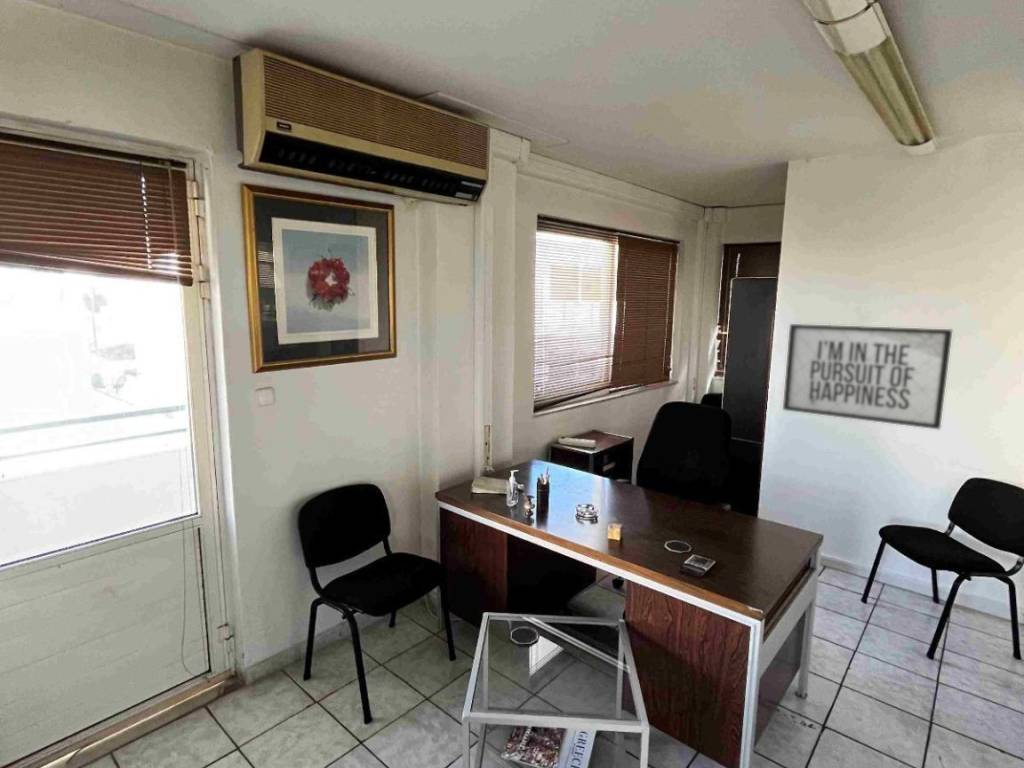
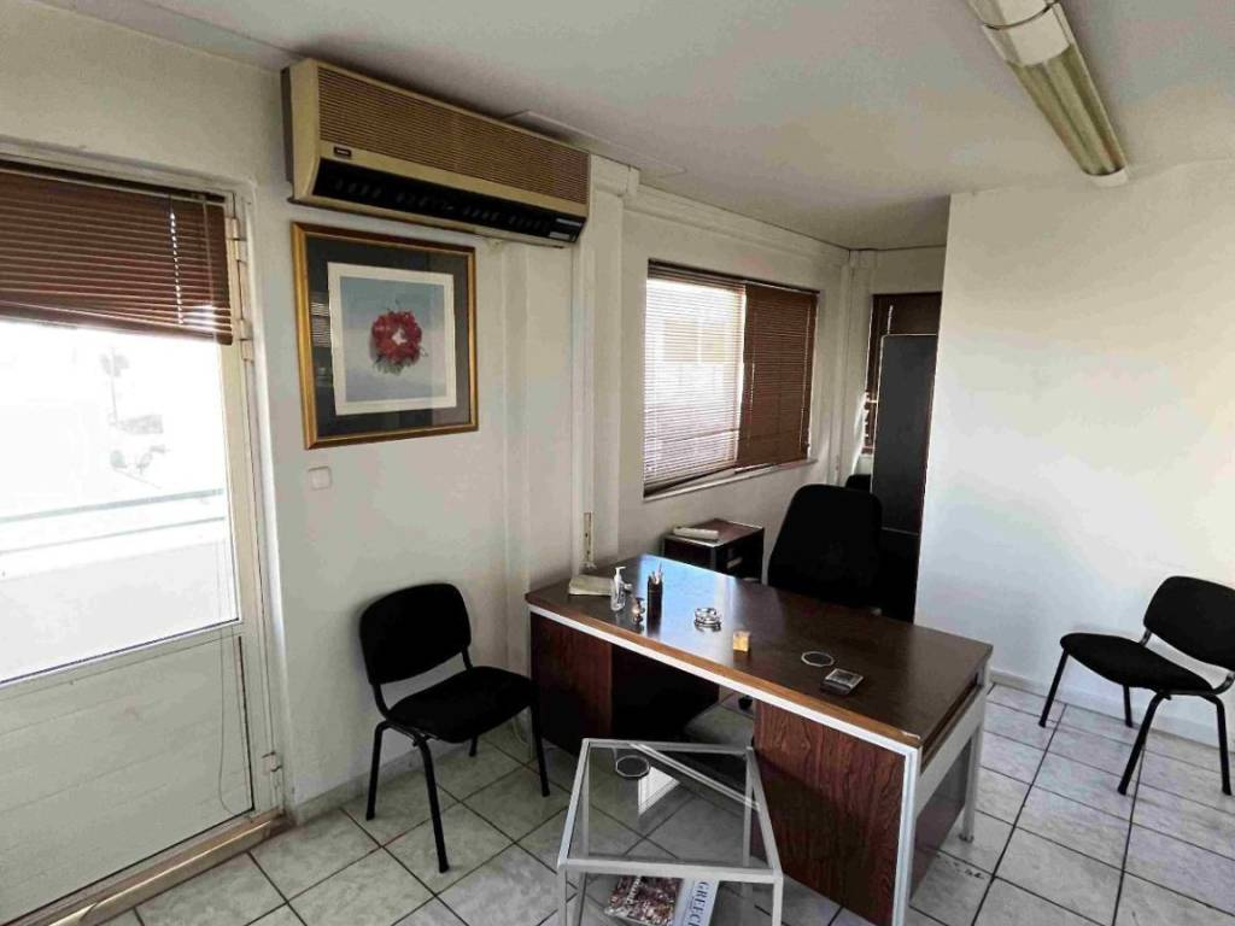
- mirror (860, 373)
